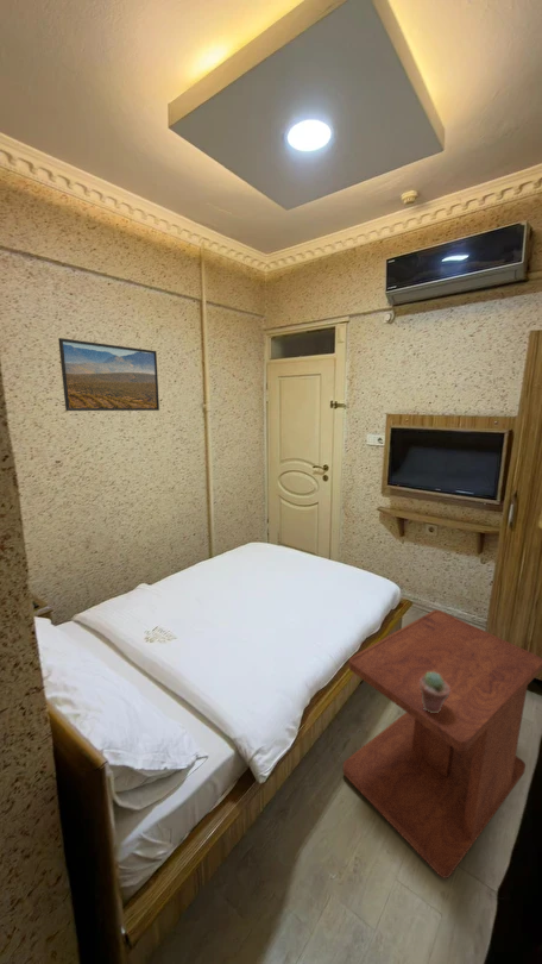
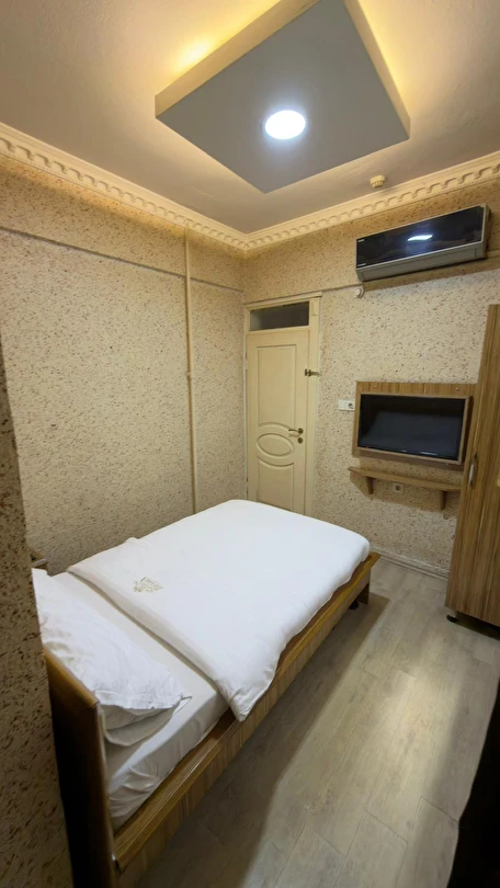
- potted succulent (434, 689)
- side table (439, 718)
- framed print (114, 378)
